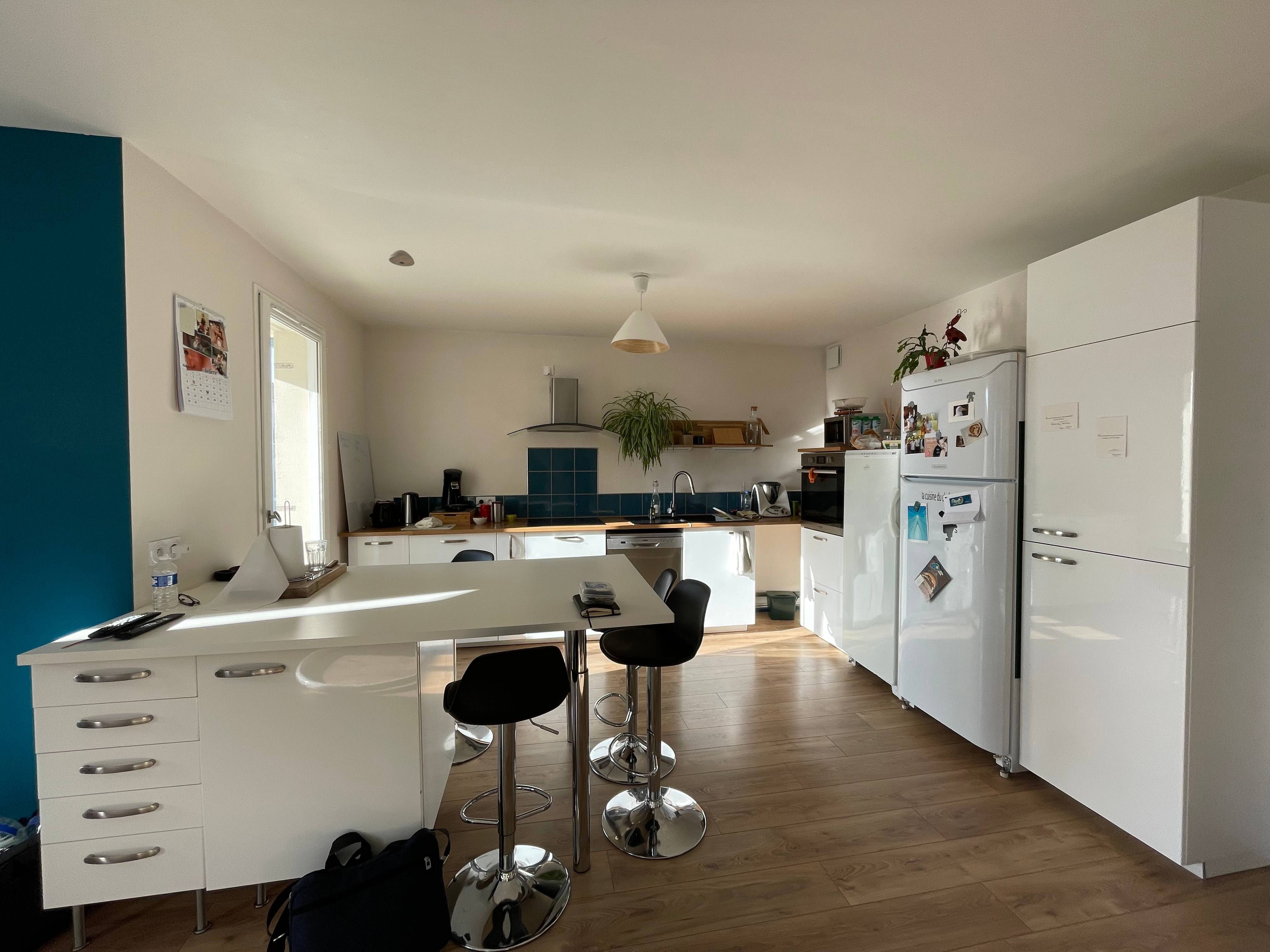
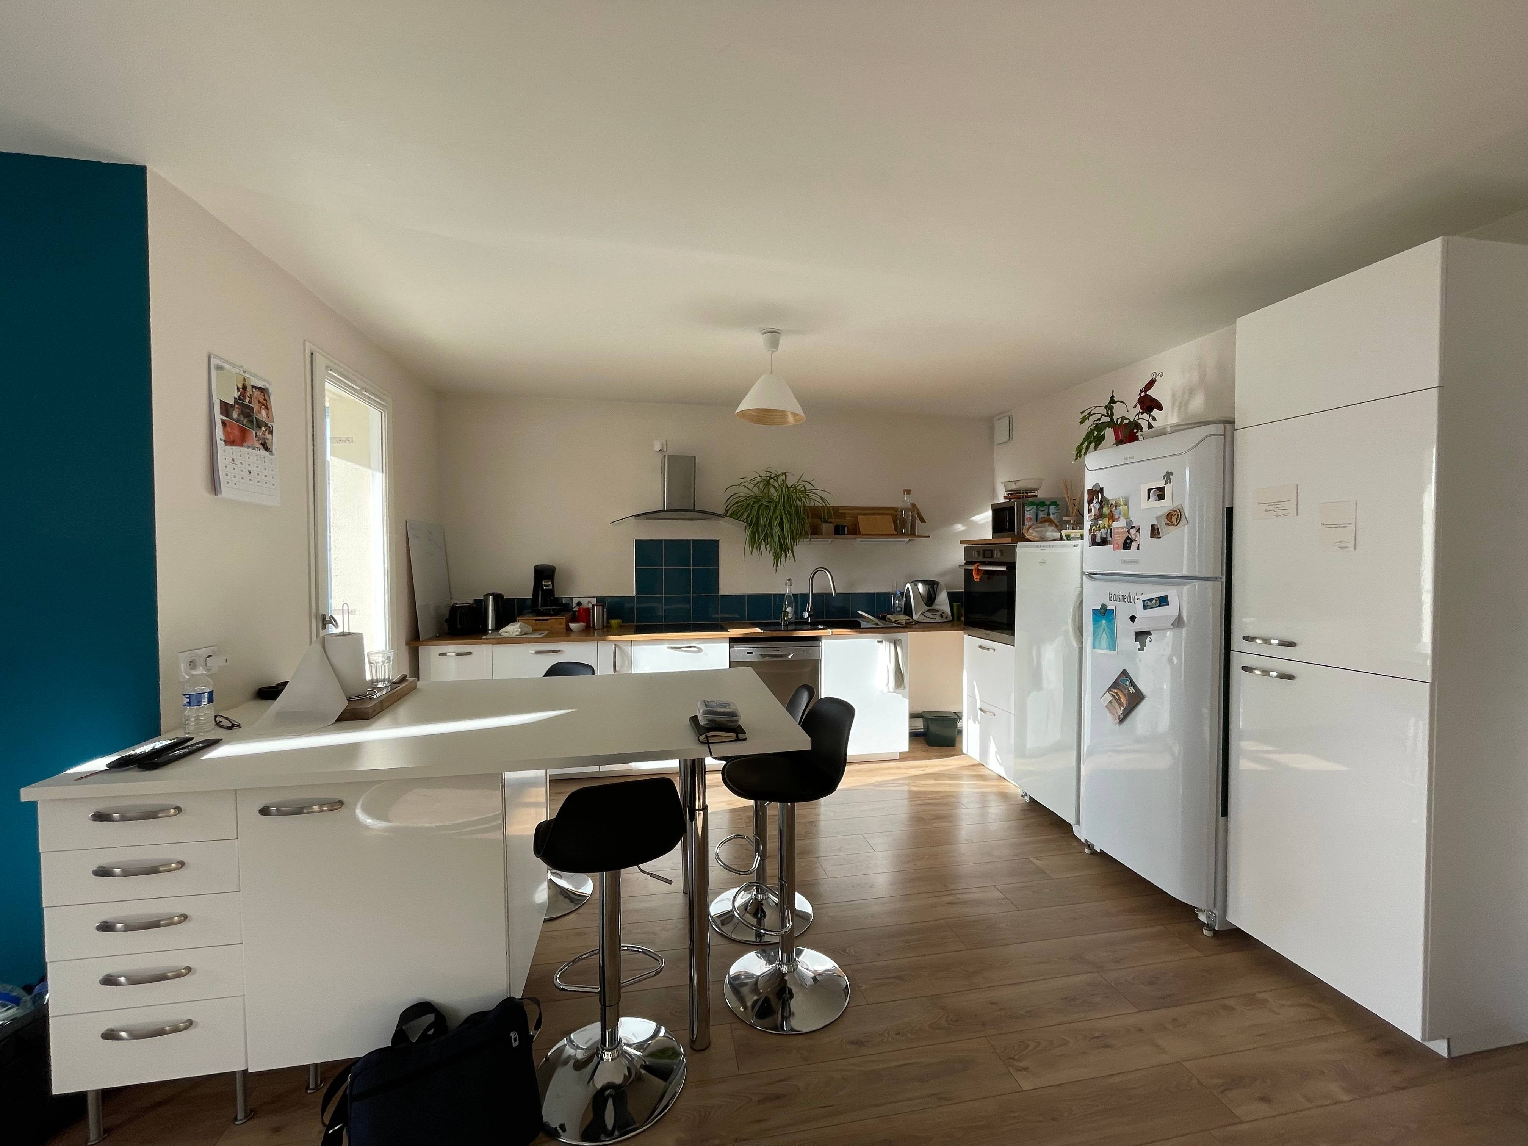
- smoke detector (402, 257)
